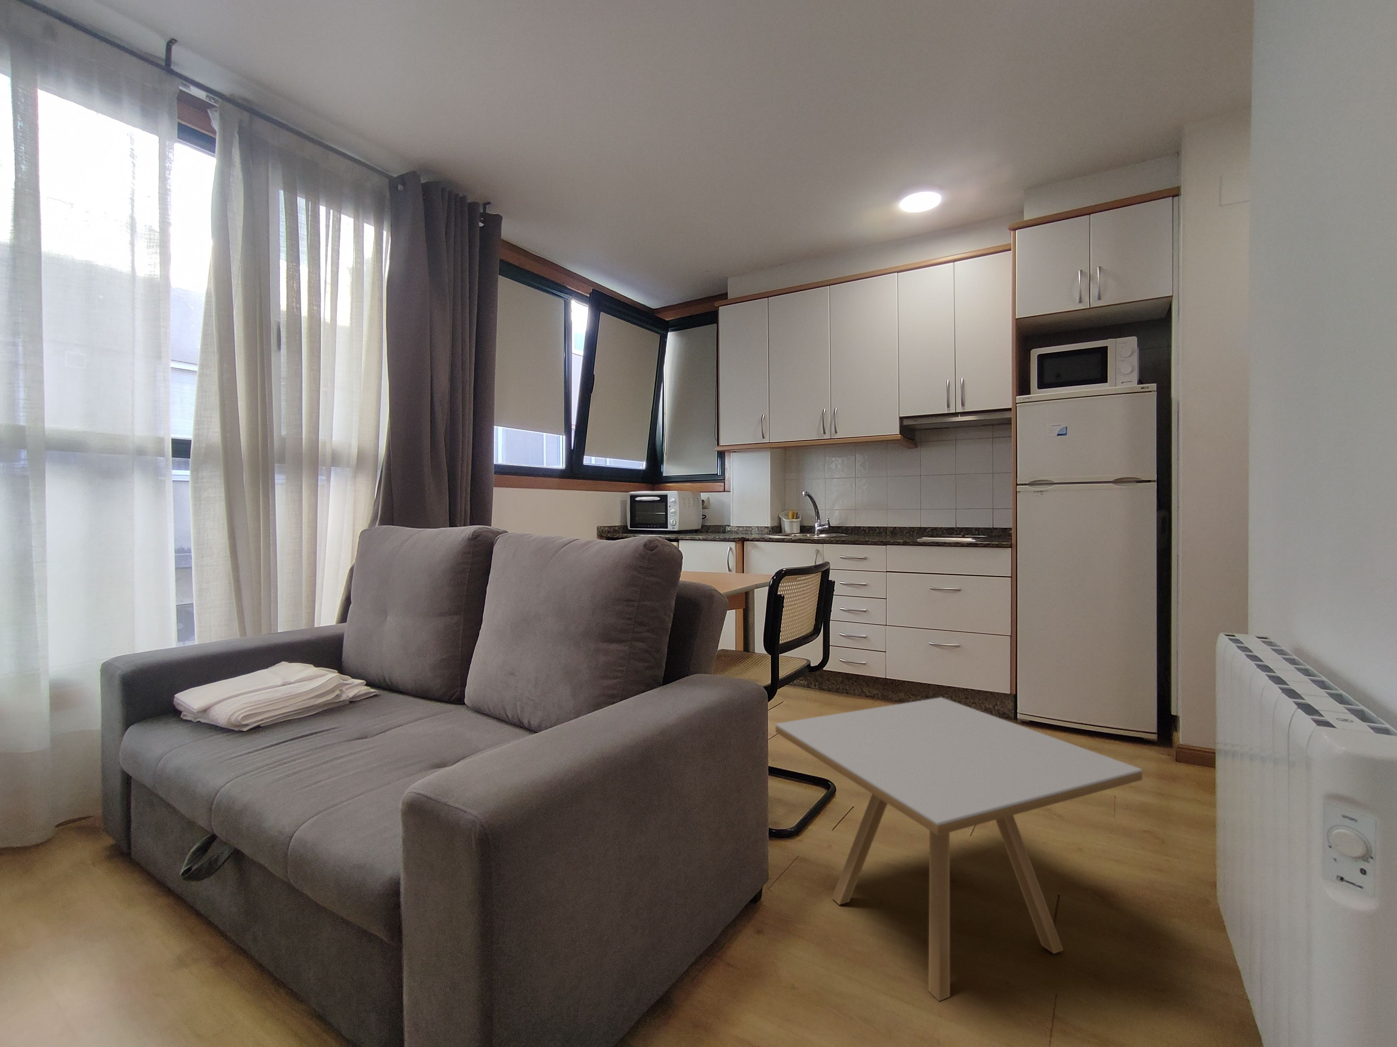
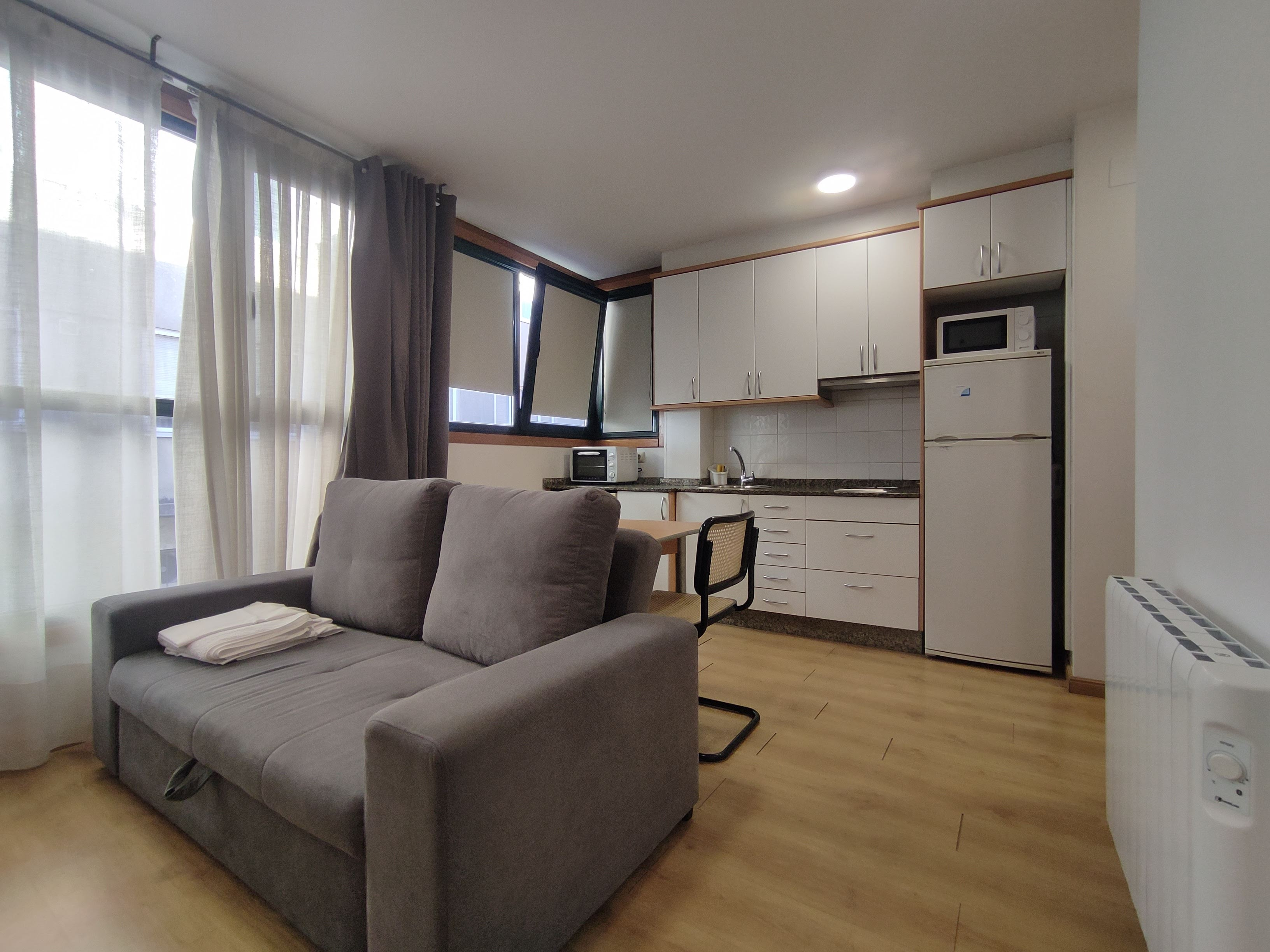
- side table (939, 834)
